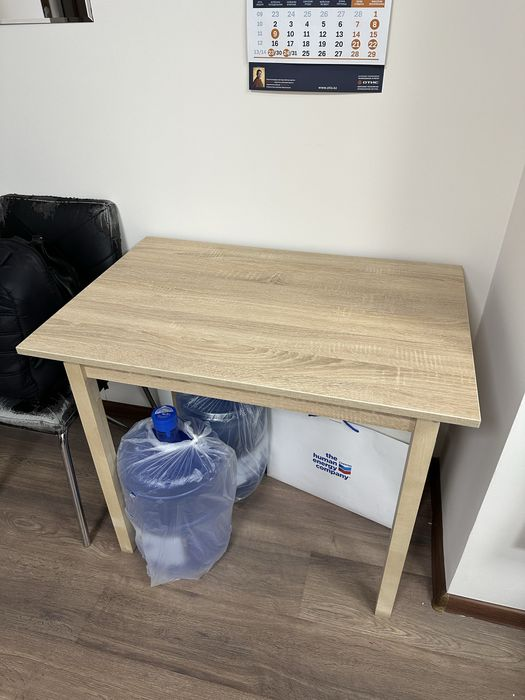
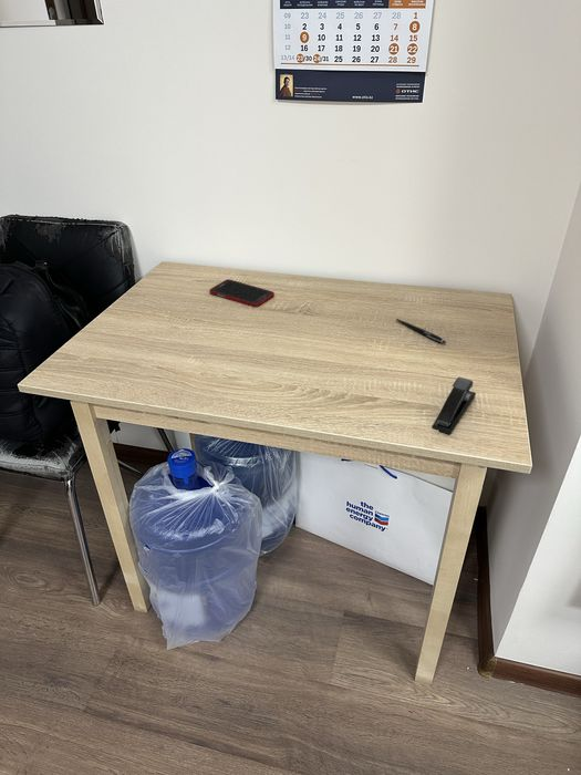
+ pen (419, 329)
+ cell phone (241, 292)
+ stapler (455, 401)
